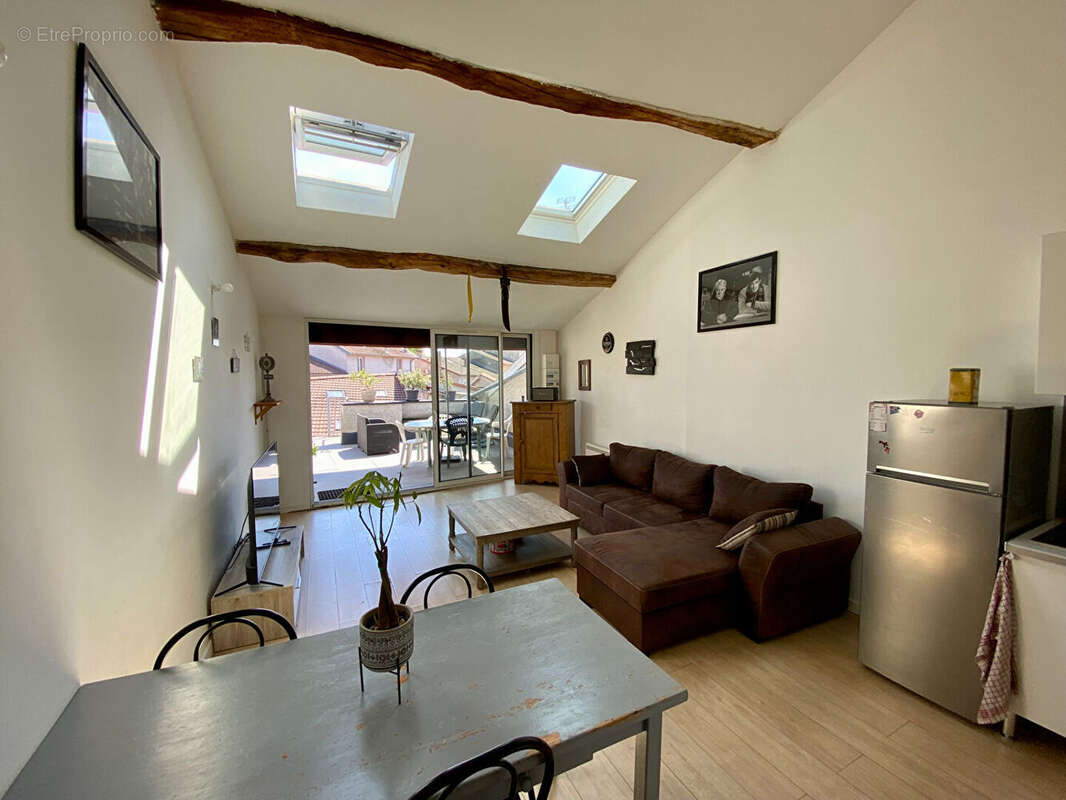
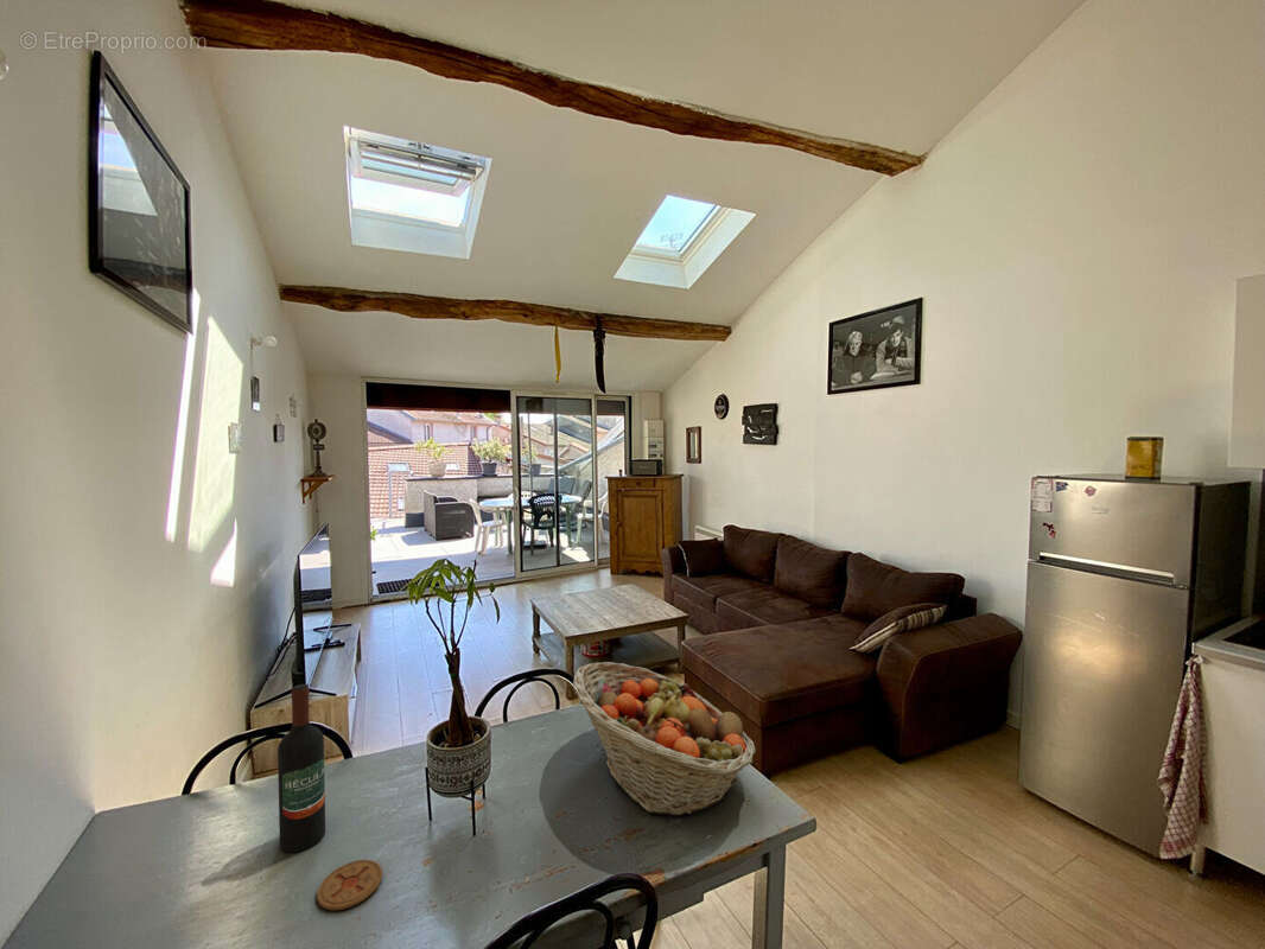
+ coaster (350, 883)
+ wine bottle (301, 763)
+ fruit basket (659, 724)
